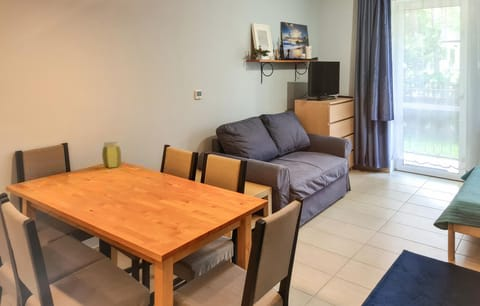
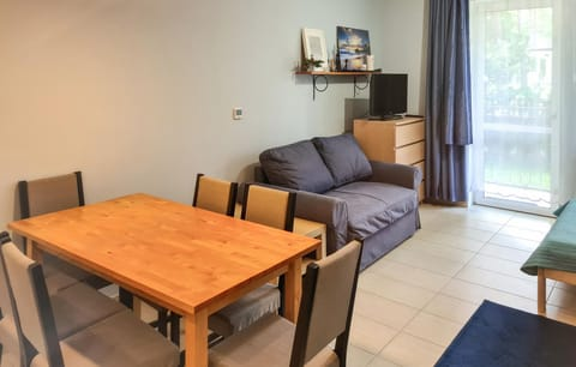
- jar (111, 154)
